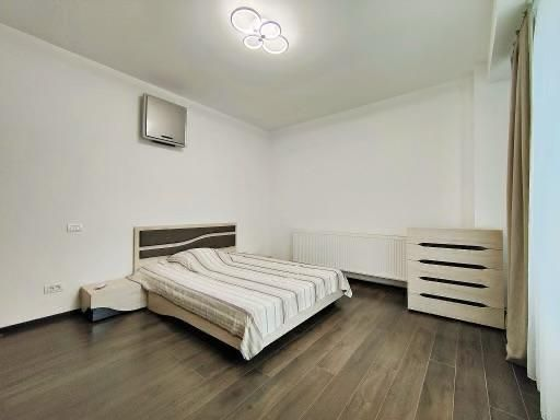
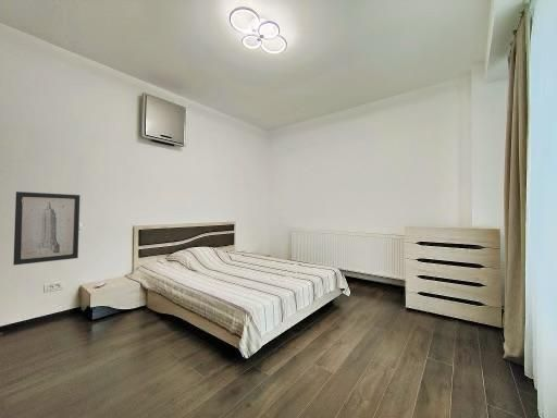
+ wall art (49, 226)
